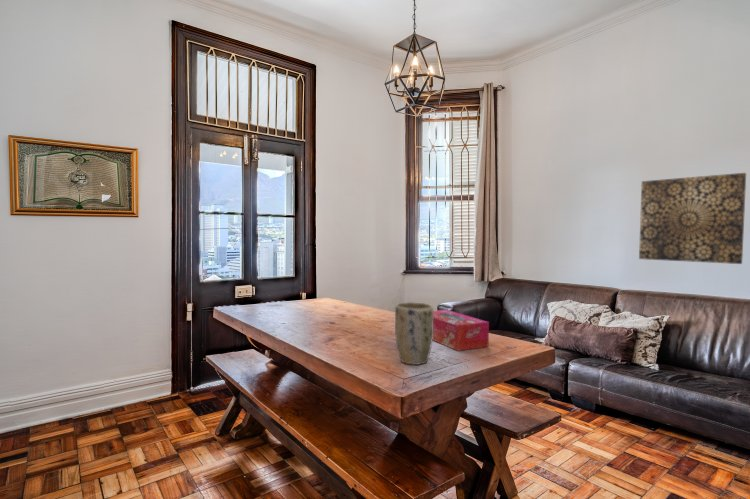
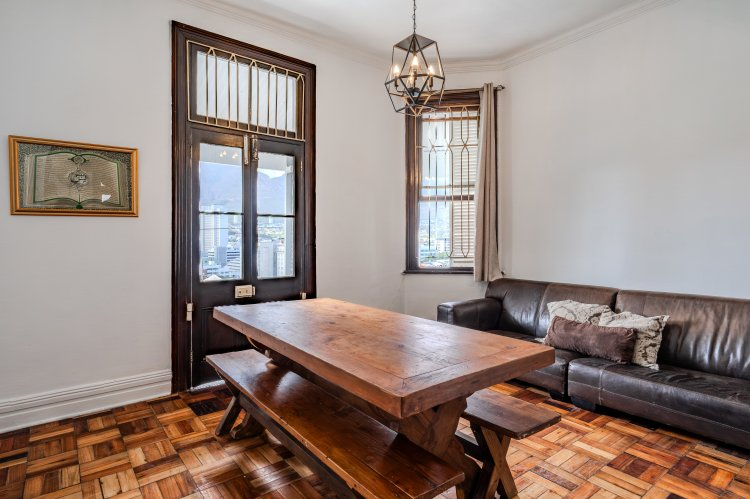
- tissue box (451, 328)
- plant pot (413, 333)
- wall art (688, 219)
